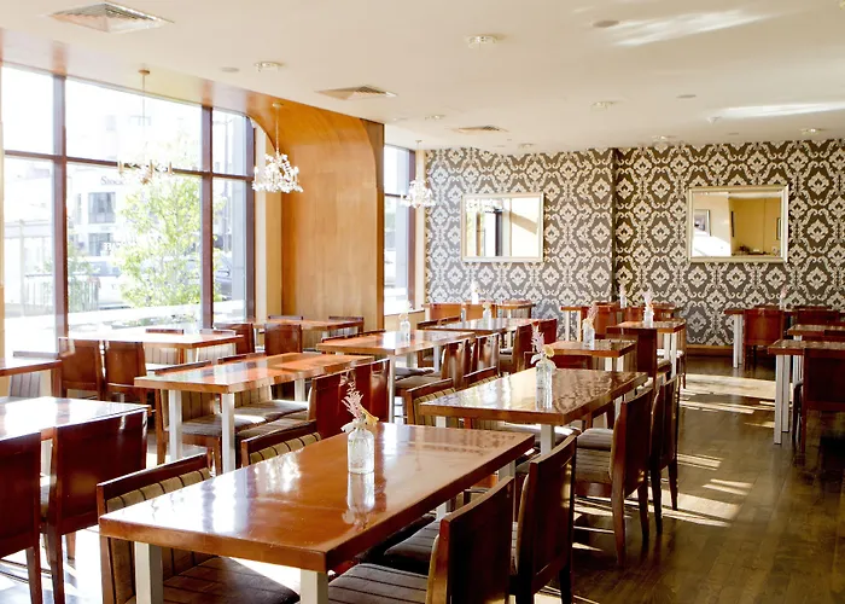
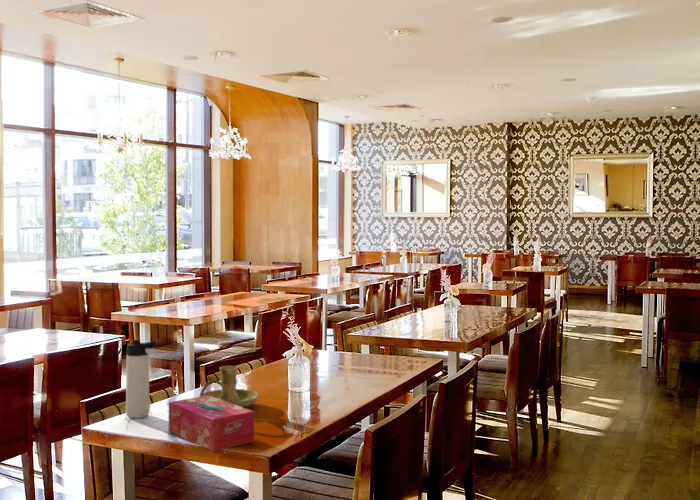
+ tissue box (210, 421)
+ thermos bottle (142, 378)
+ candle holder (224, 388)
